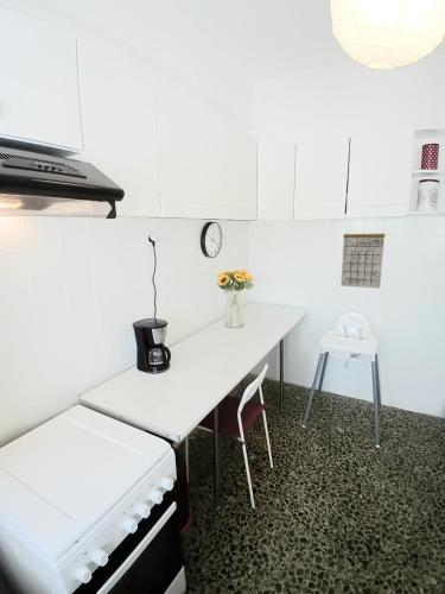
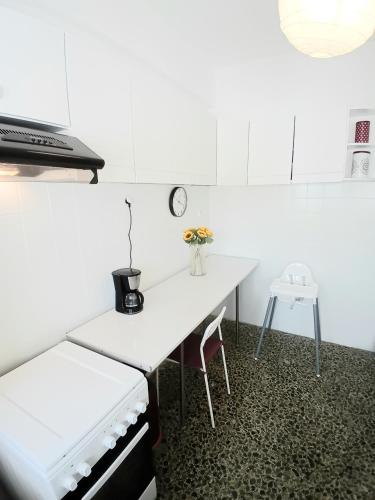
- calendar (362, 254)
